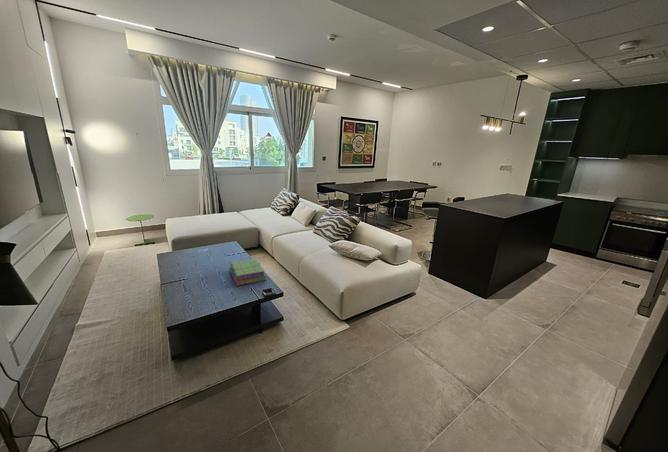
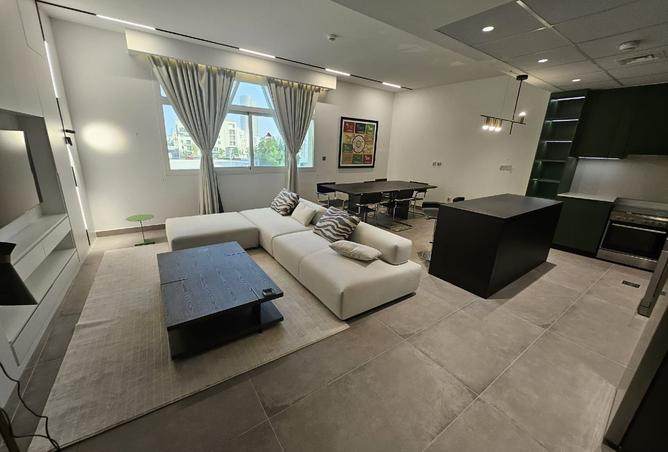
- stack of books (247, 270)
